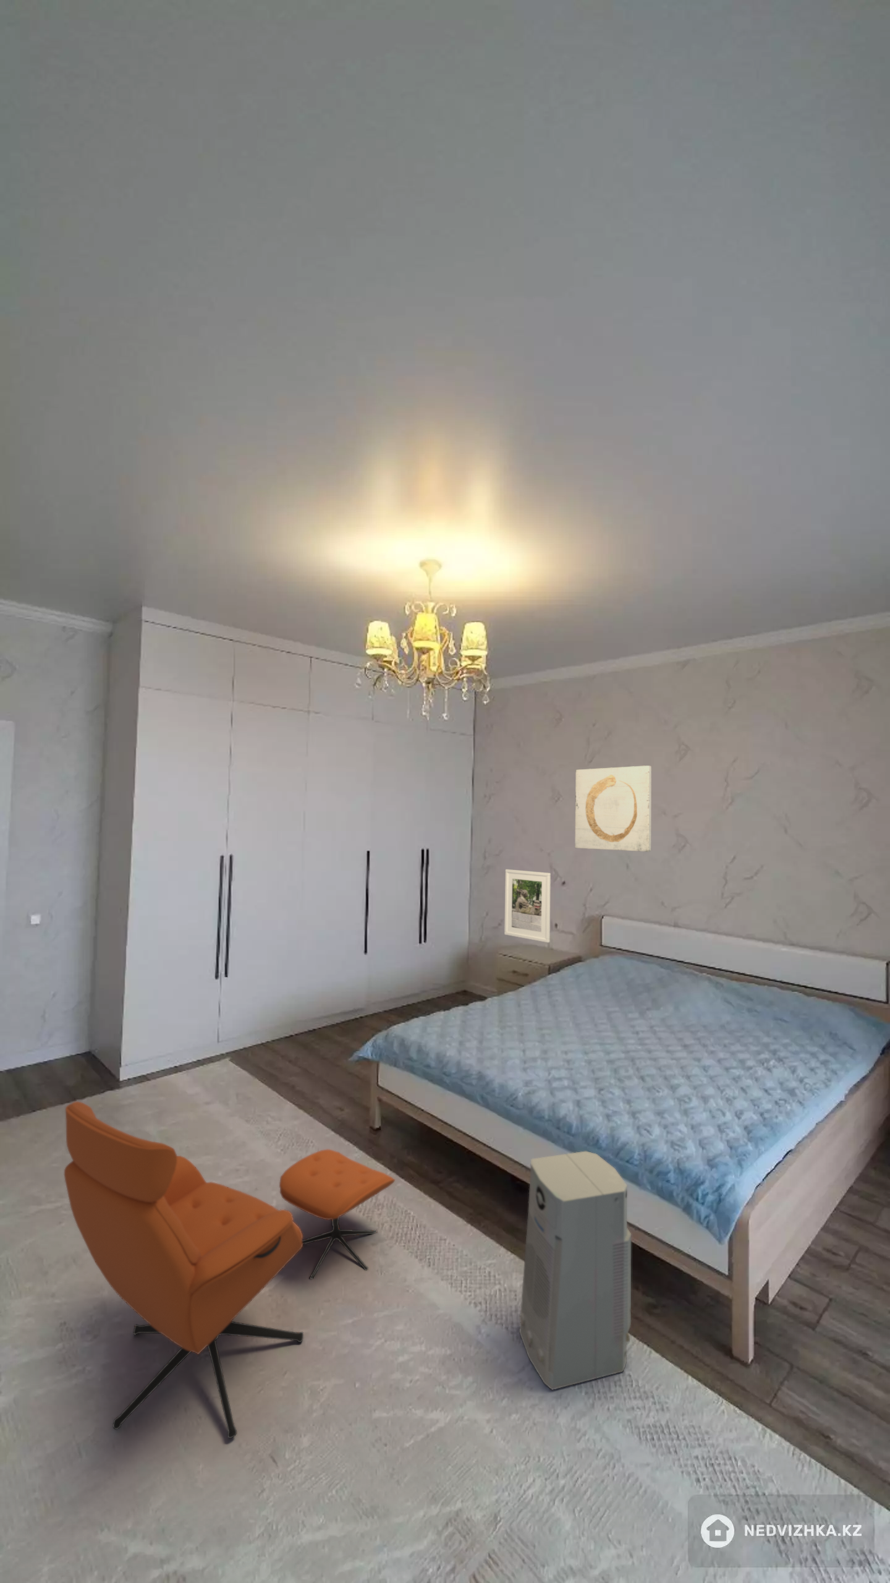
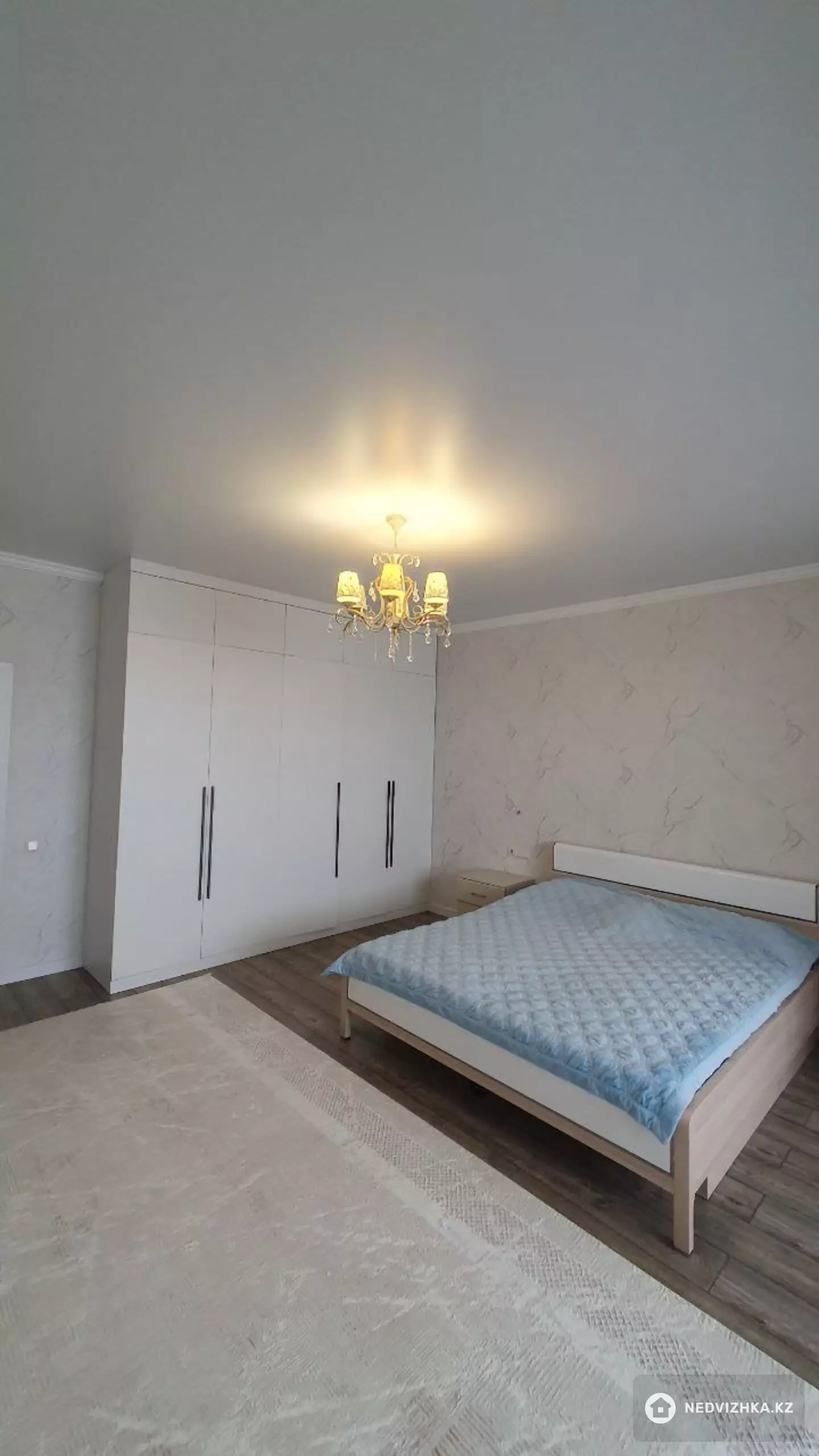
- air purifier (574, 1260)
- wall art (611, 808)
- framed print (527, 905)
- lounge chair (255, 1197)
